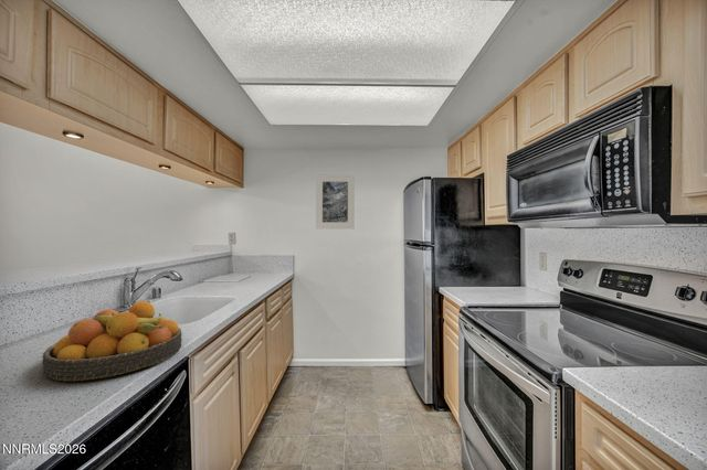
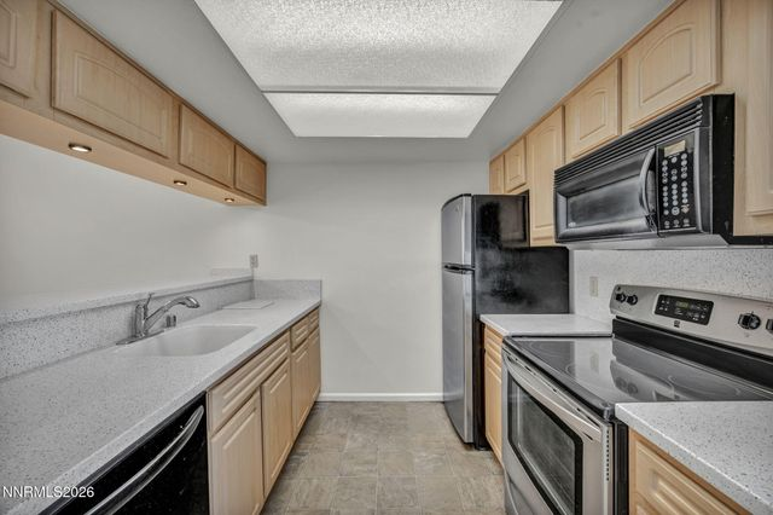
- fruit bowl (119, 331)
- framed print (335, 202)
